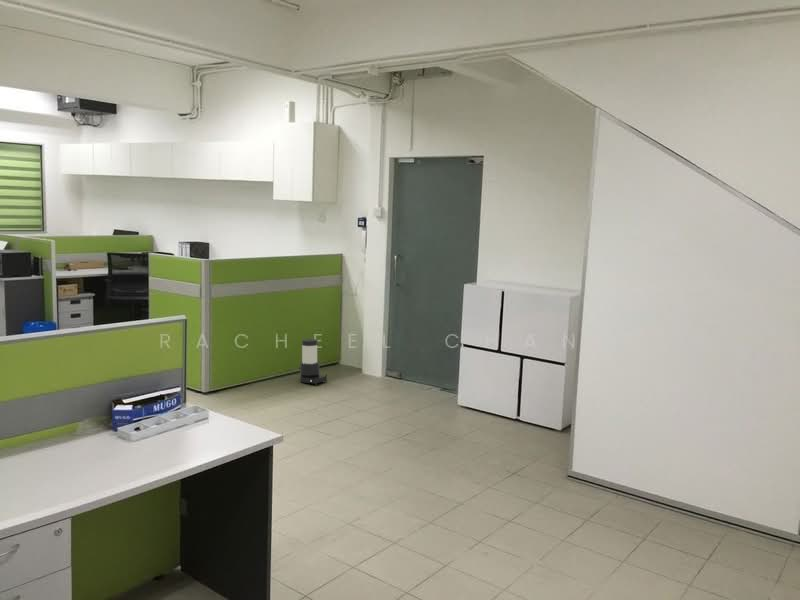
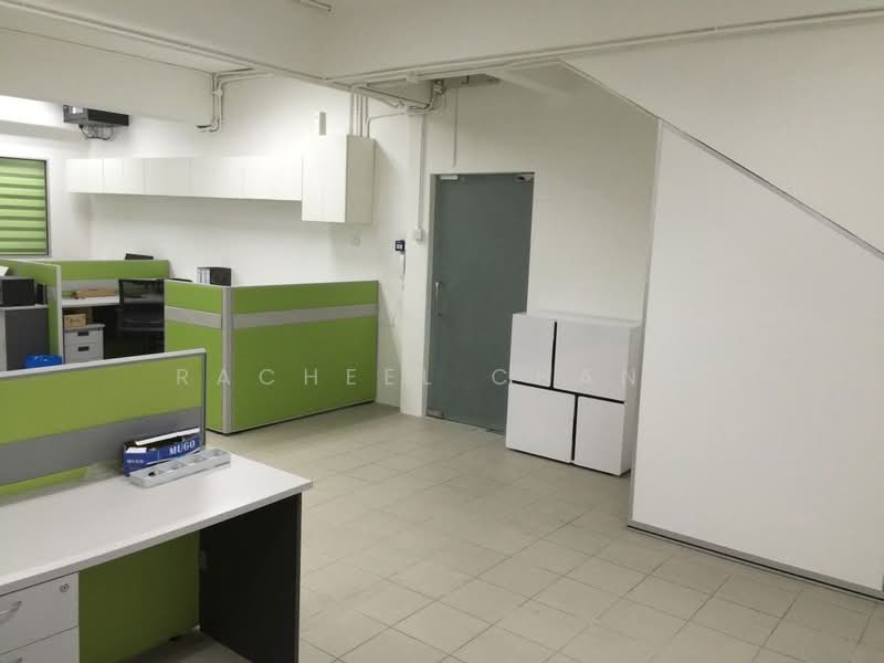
- air purifier (314, 361)
